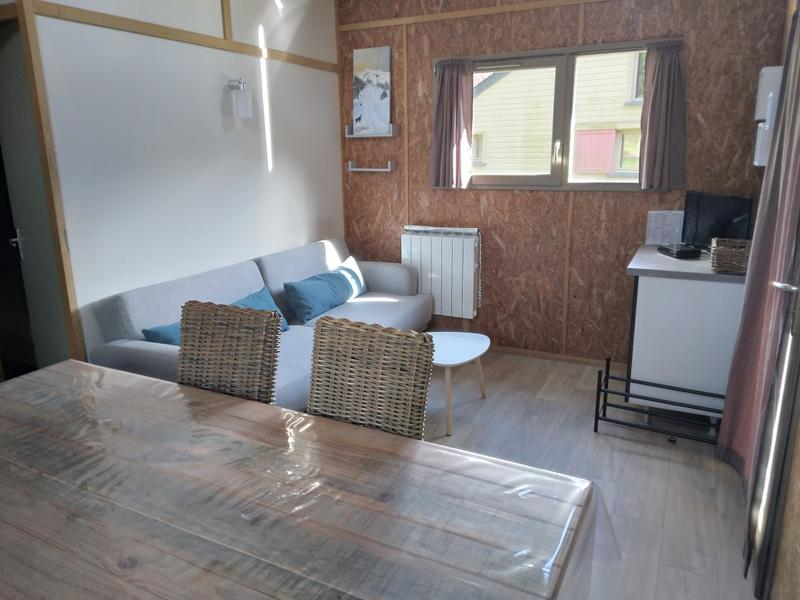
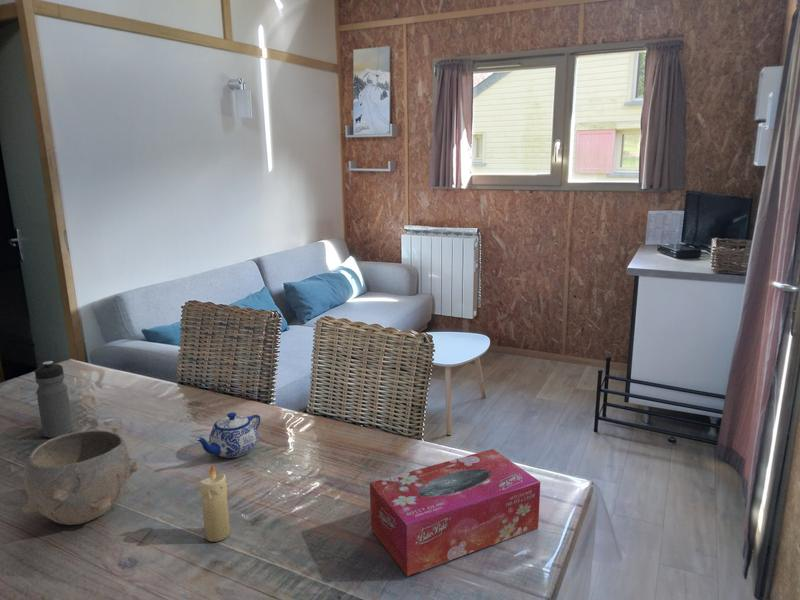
+ water bottle (53, 397)
+ candle (214, 500)
+ teapot (229, 433)
+ tissue box (454, 505)
+ bowl (81, 478)
